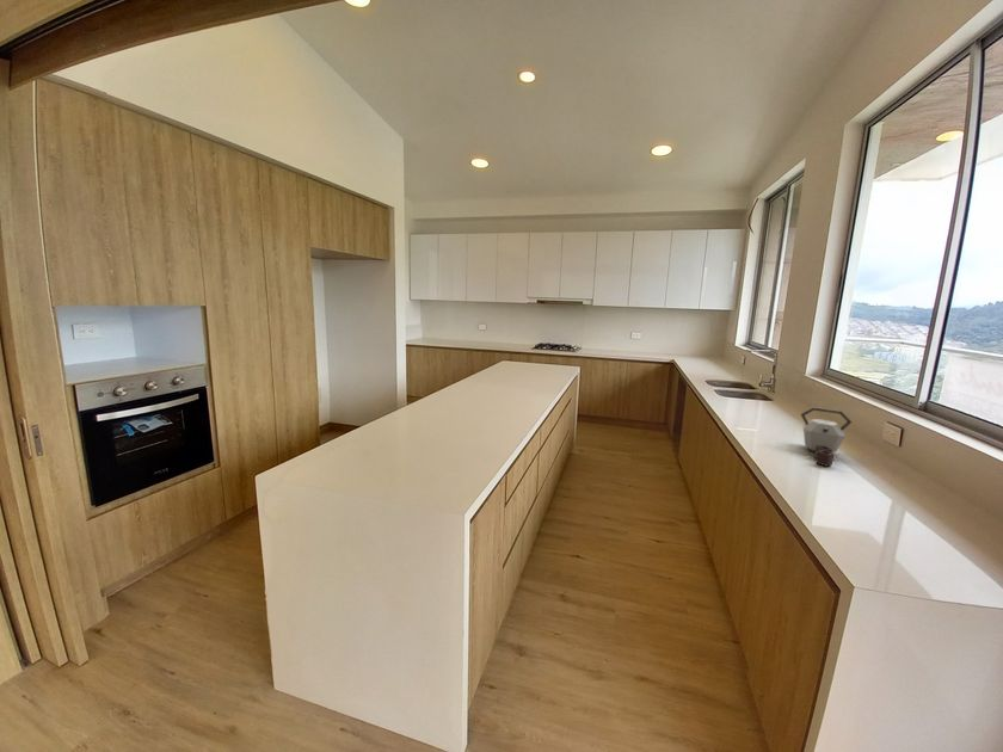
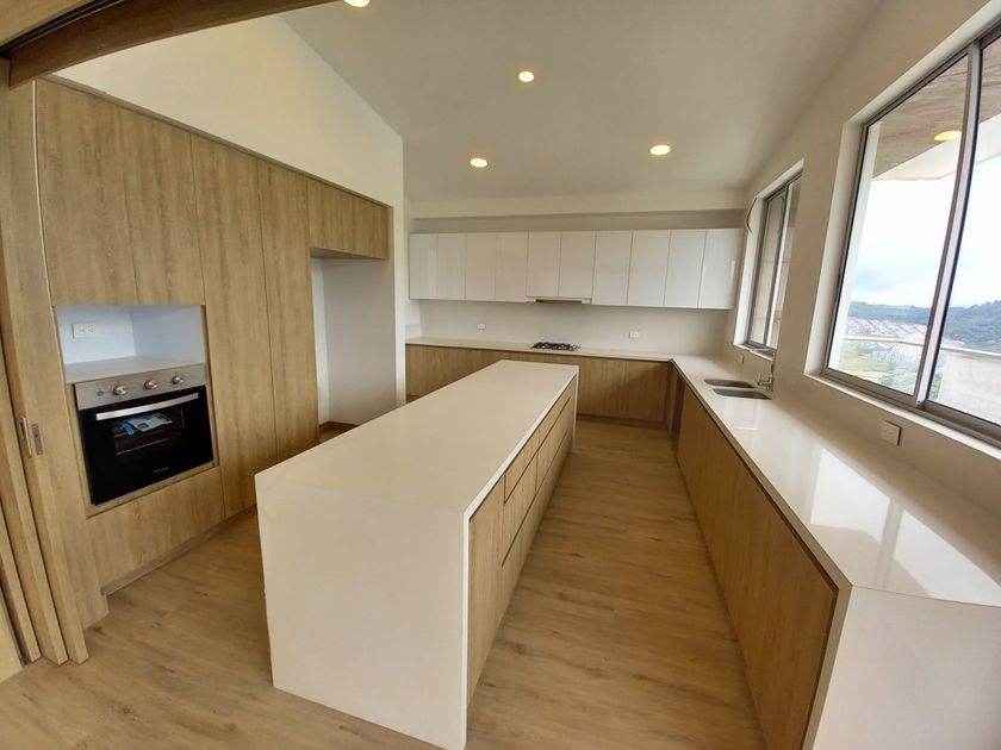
- kettle (824, 433)
